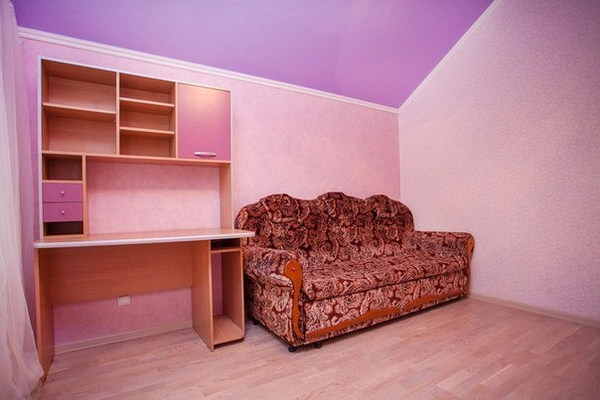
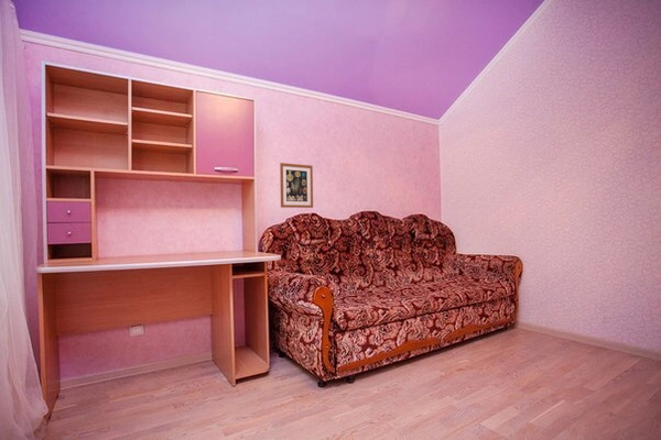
+ wall art (296, 186)
